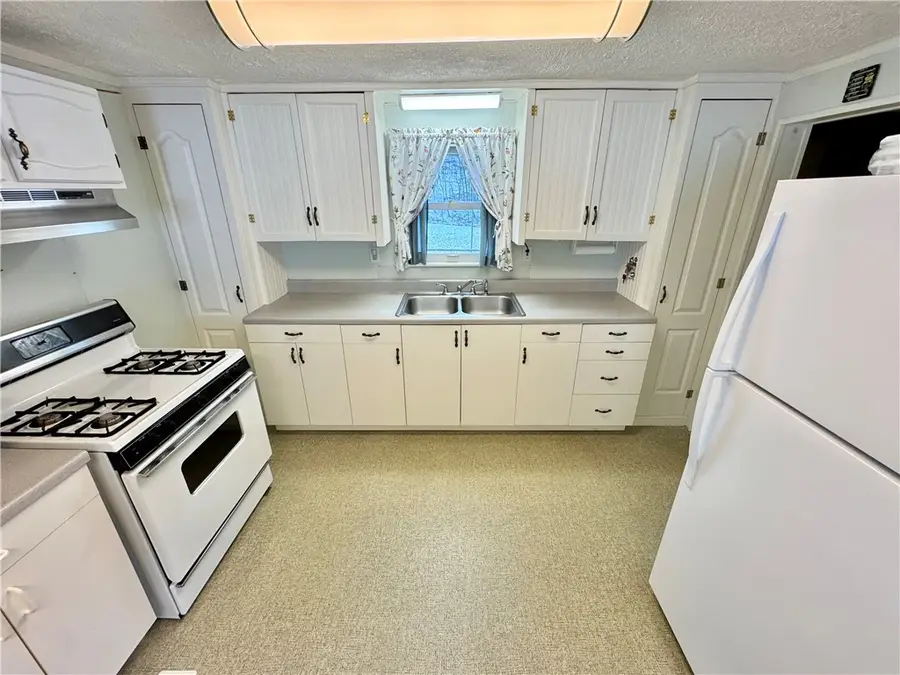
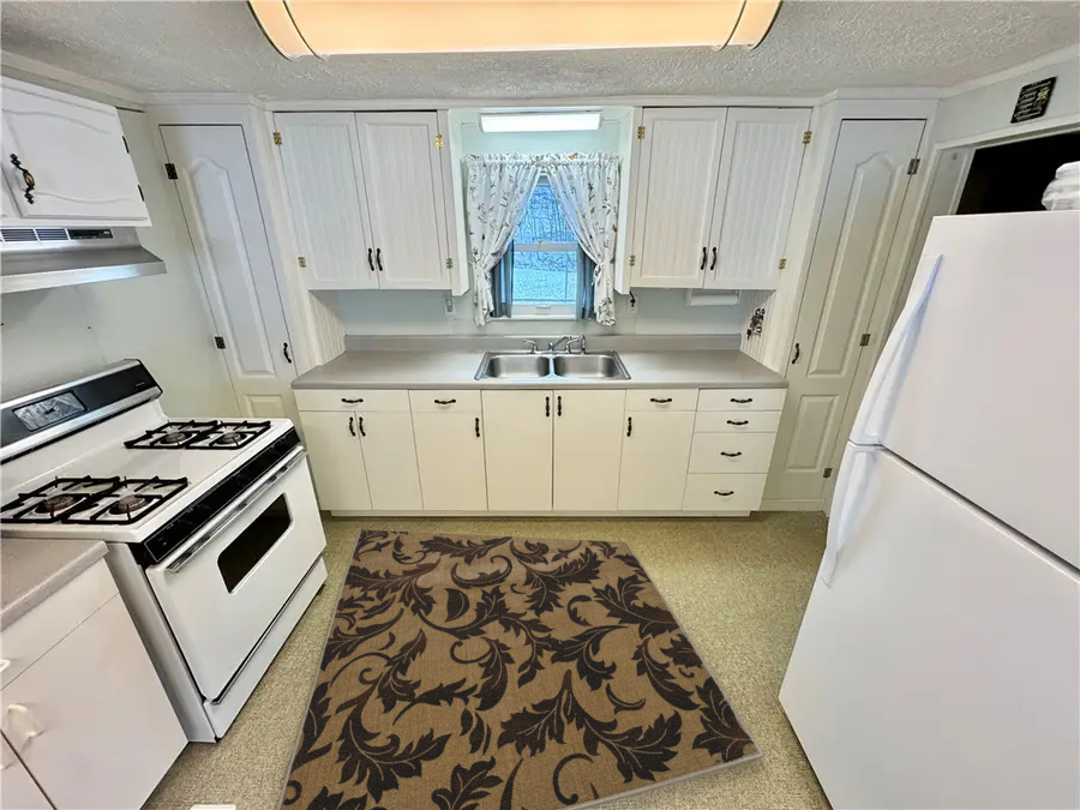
+ rug (494, 563)
